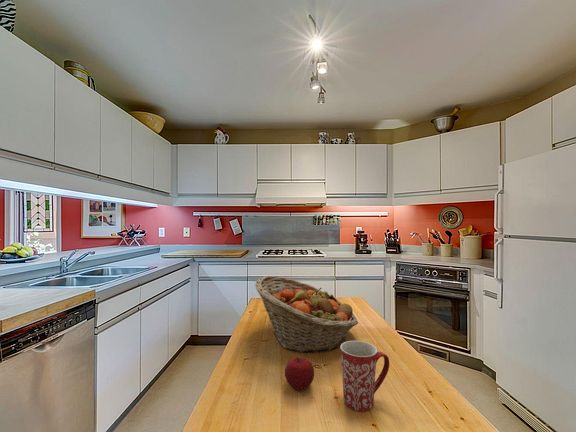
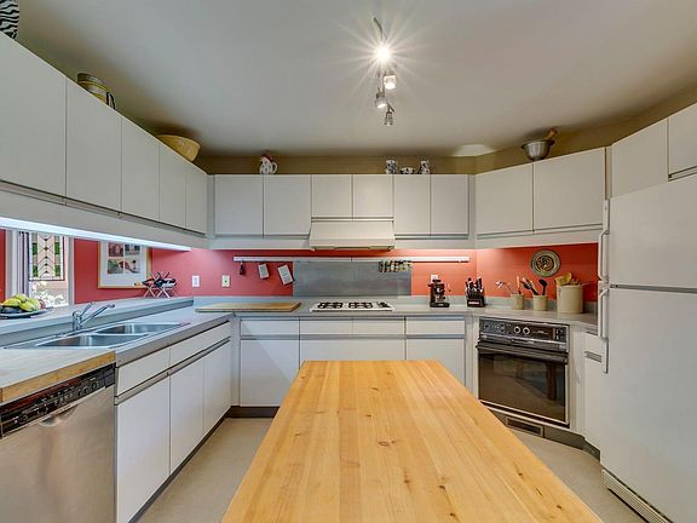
- apple (299, 372)
- mug (365, 374)
- fruit basket (304, 307)
